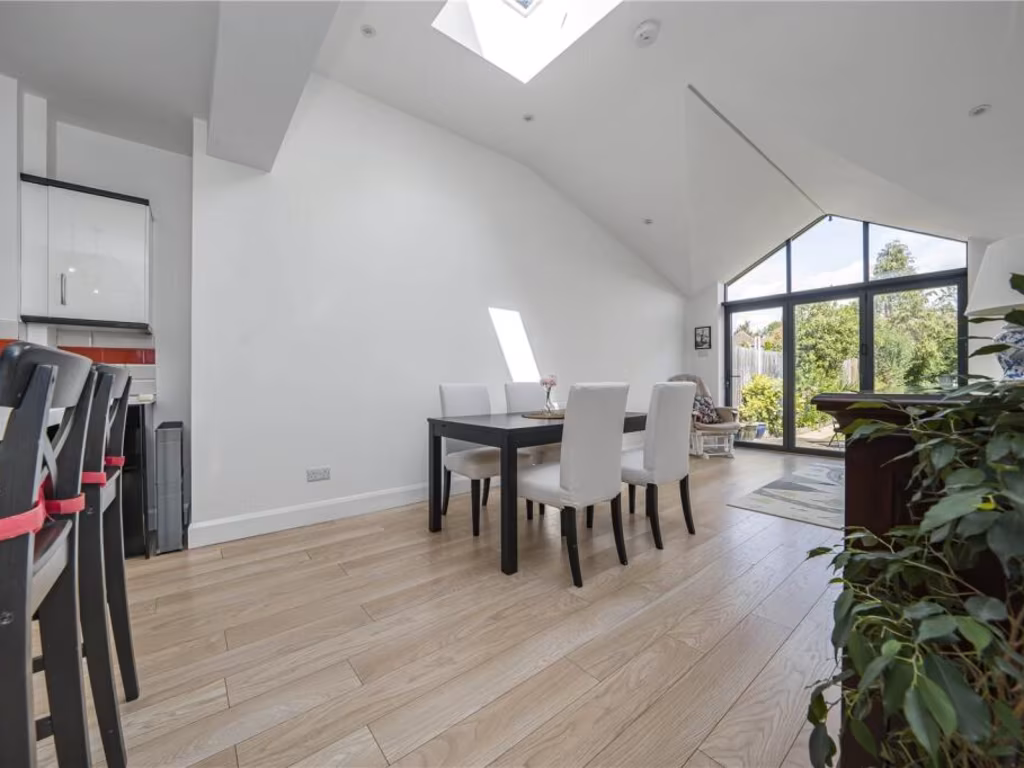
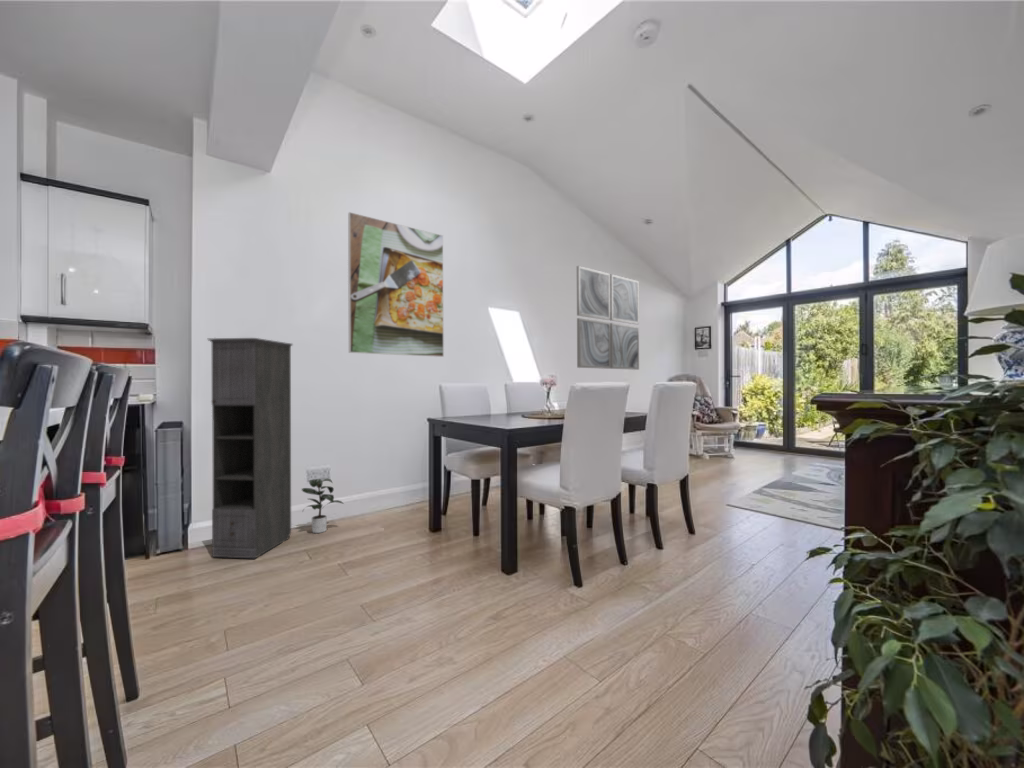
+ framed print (399, 289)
+ storage cabinet (252, 444)
+ wall art (609, 322)
+ potted plant (321, 501)
